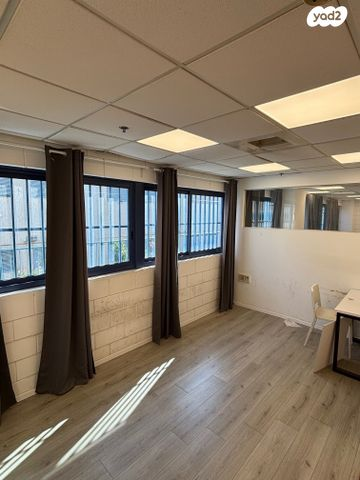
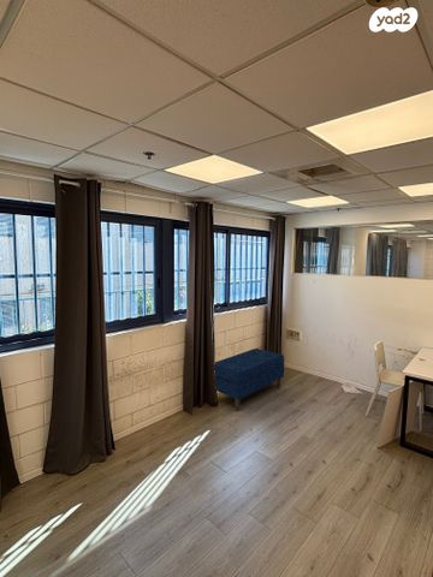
+ bench (248, 375)
